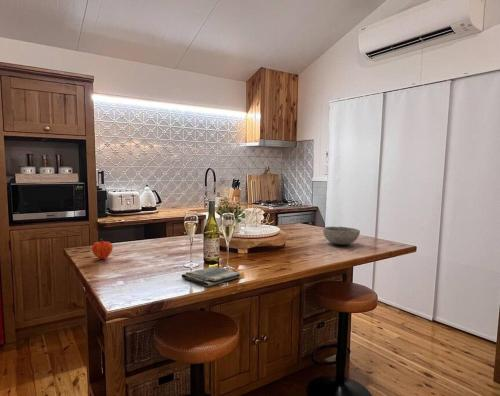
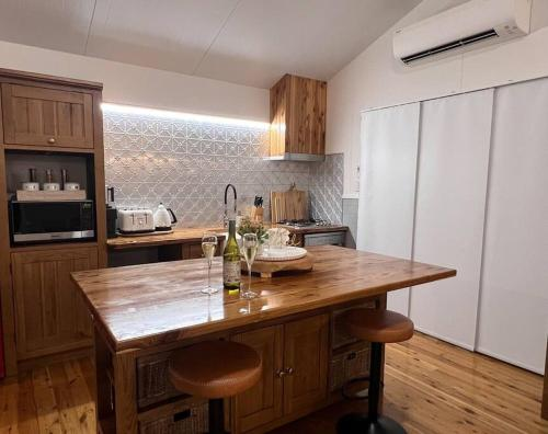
- bowl (340, 236)
- dish towel (210, 274)
- fruit (102, 249)
